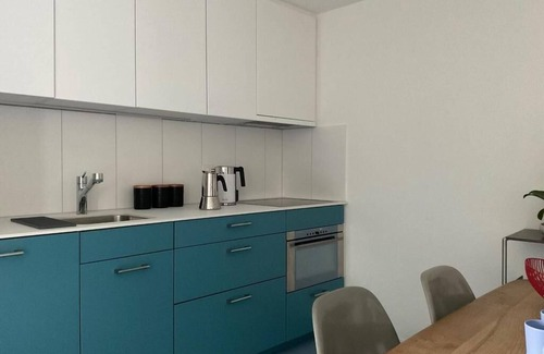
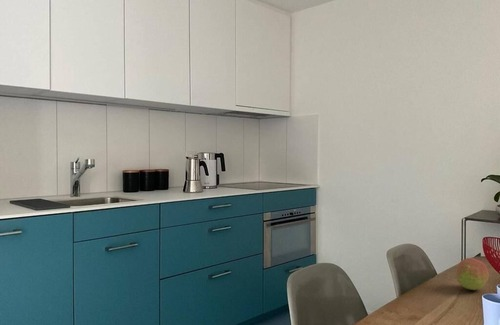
+ fruit (471, 274)
